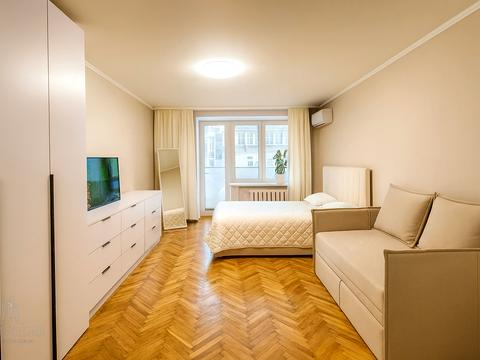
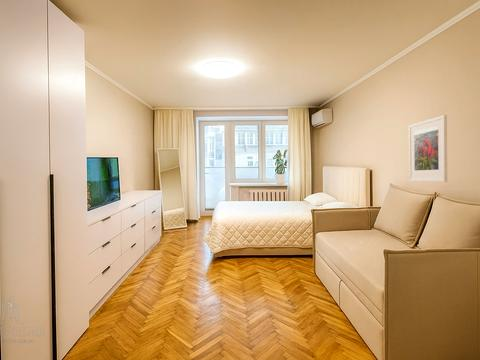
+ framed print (426, 151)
